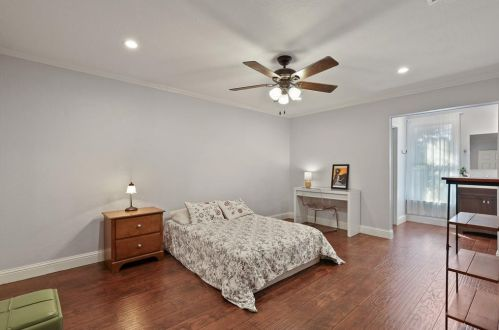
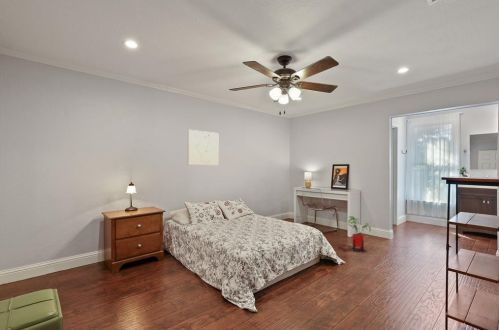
+ house plant (356, 234)
+ wall art (203, 148)
